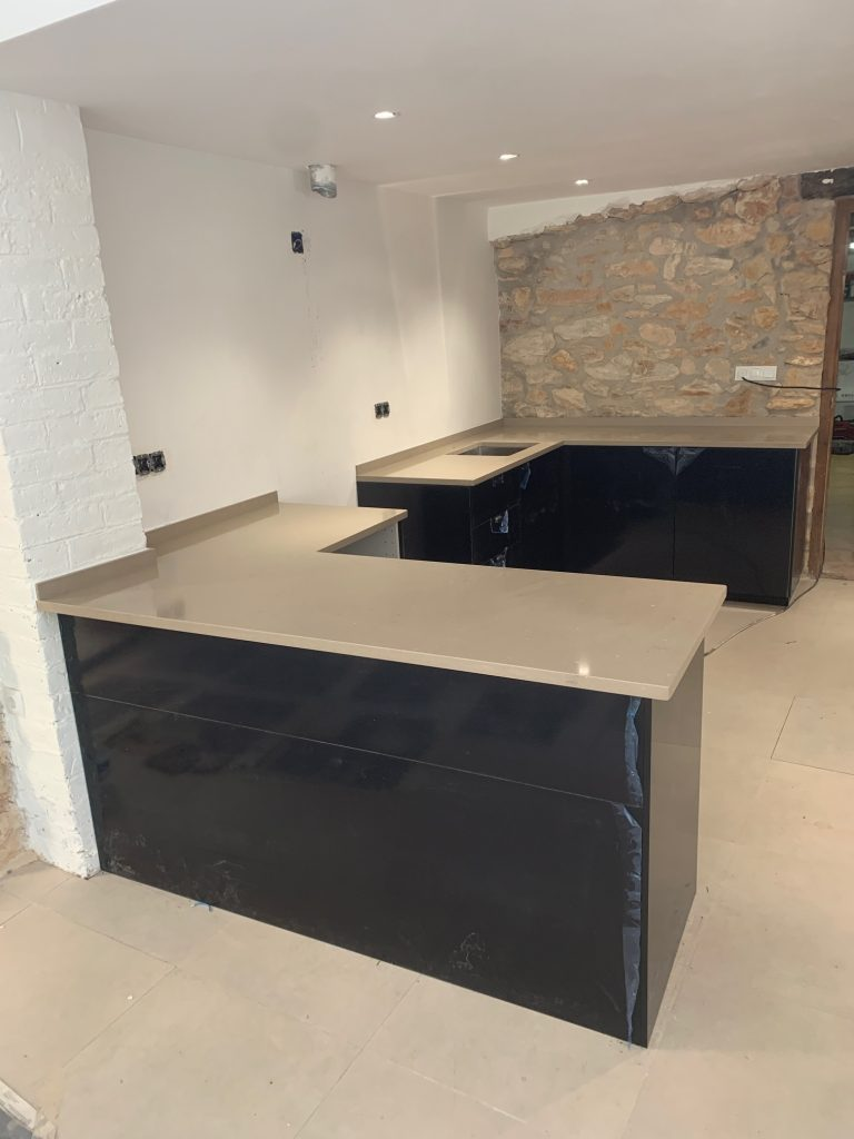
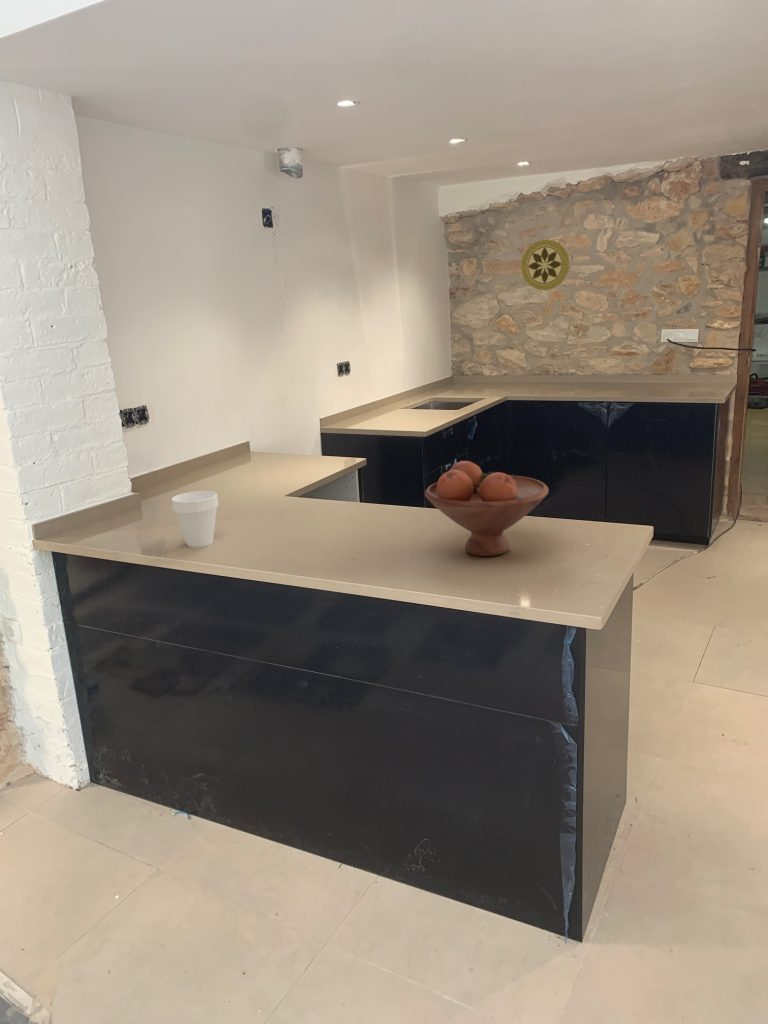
+ decorative plate (545, 265)
+ fruit bowl (486, 507)
+ cup (197, 520)
